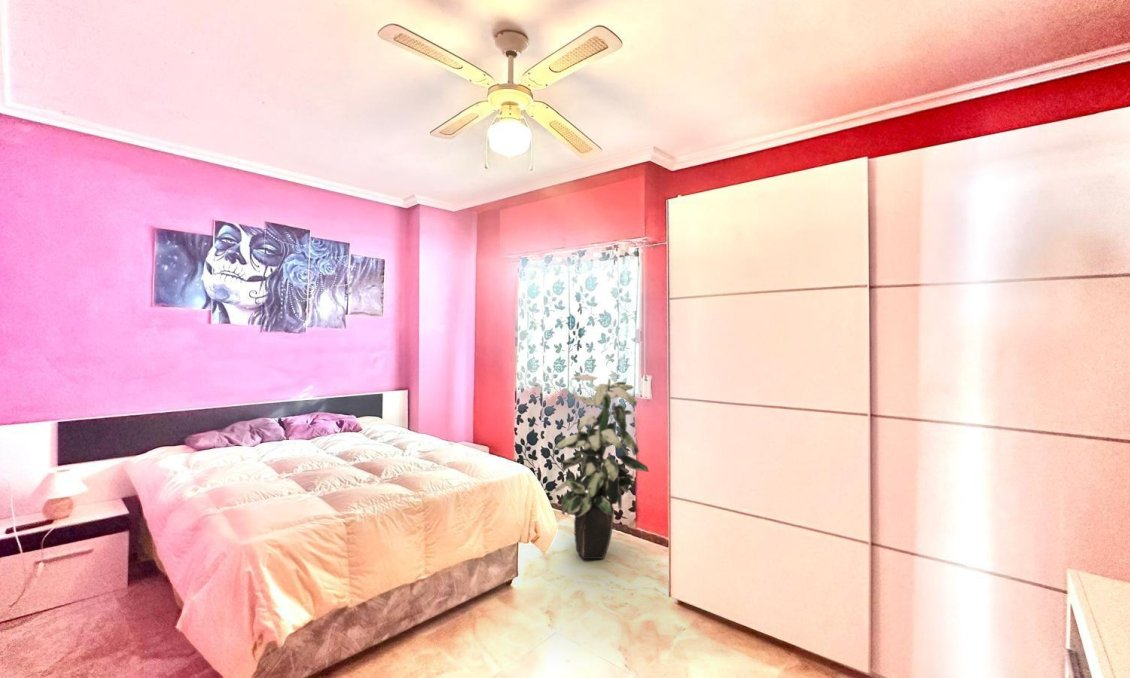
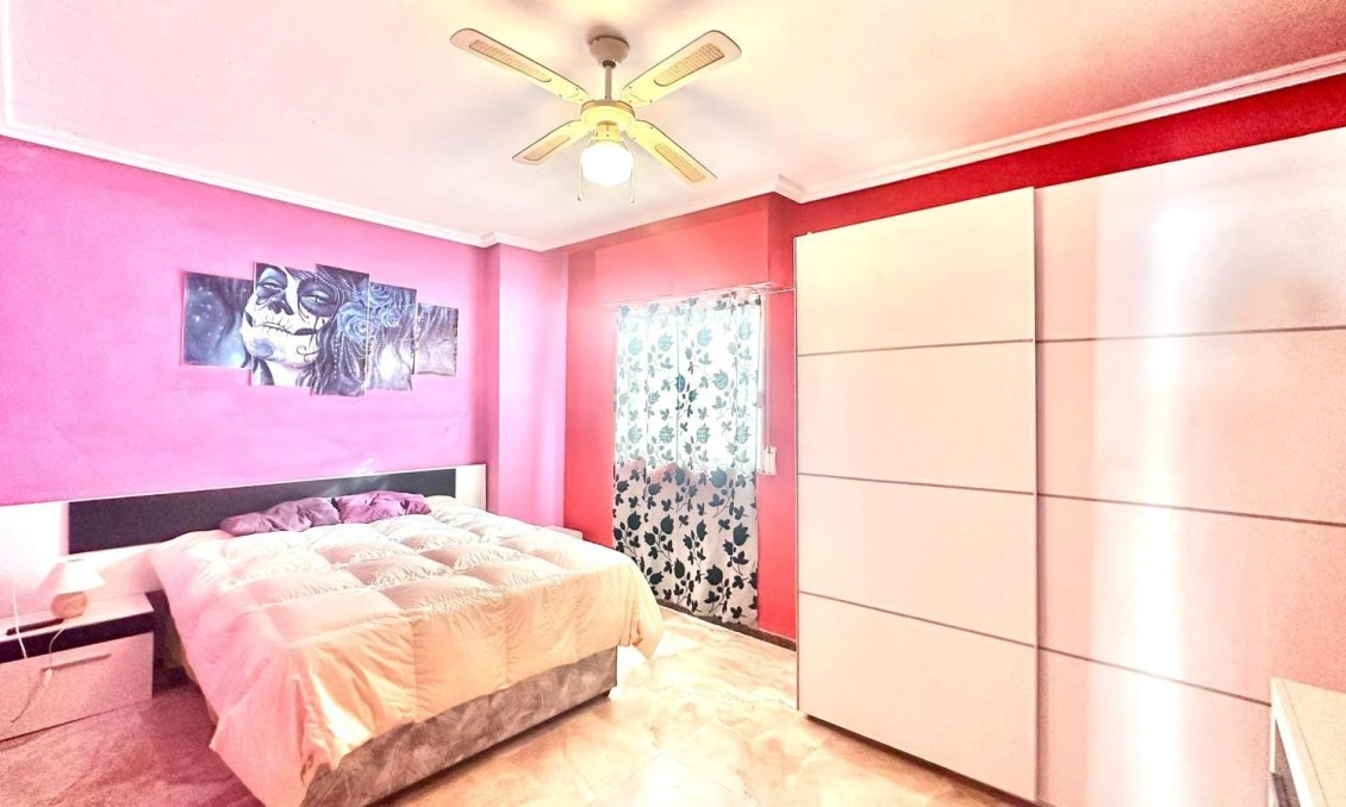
- indoor plant (595, 463)
